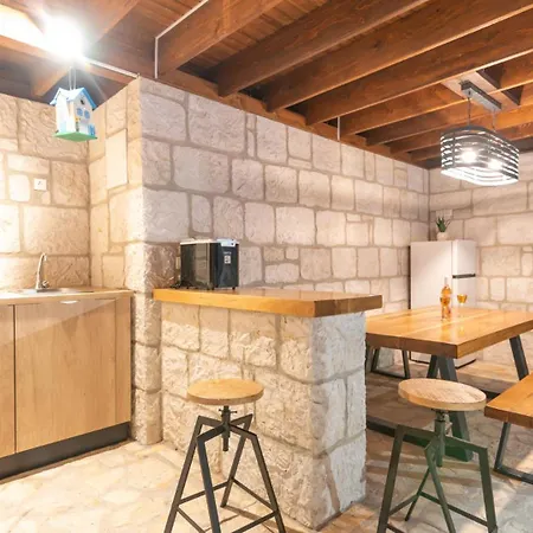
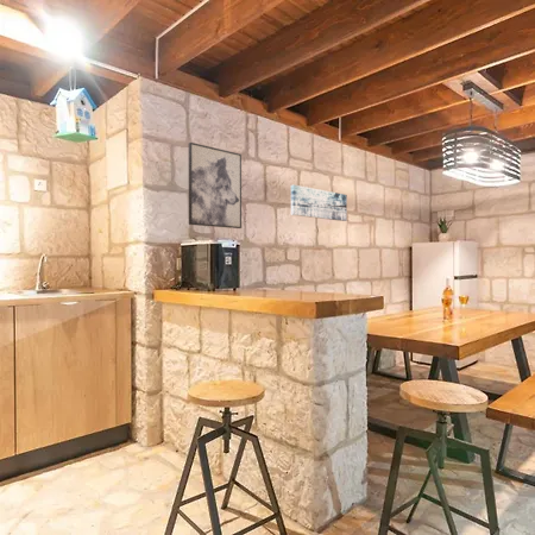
+ wall art (320, 203)
+ wall art (215, 187)
